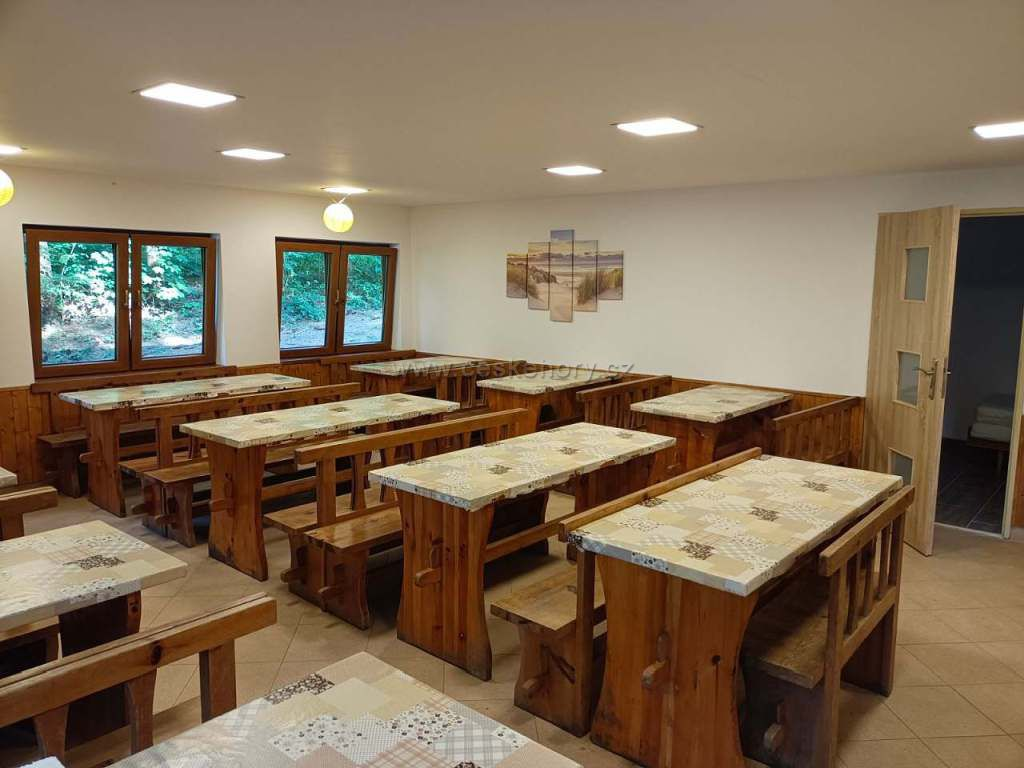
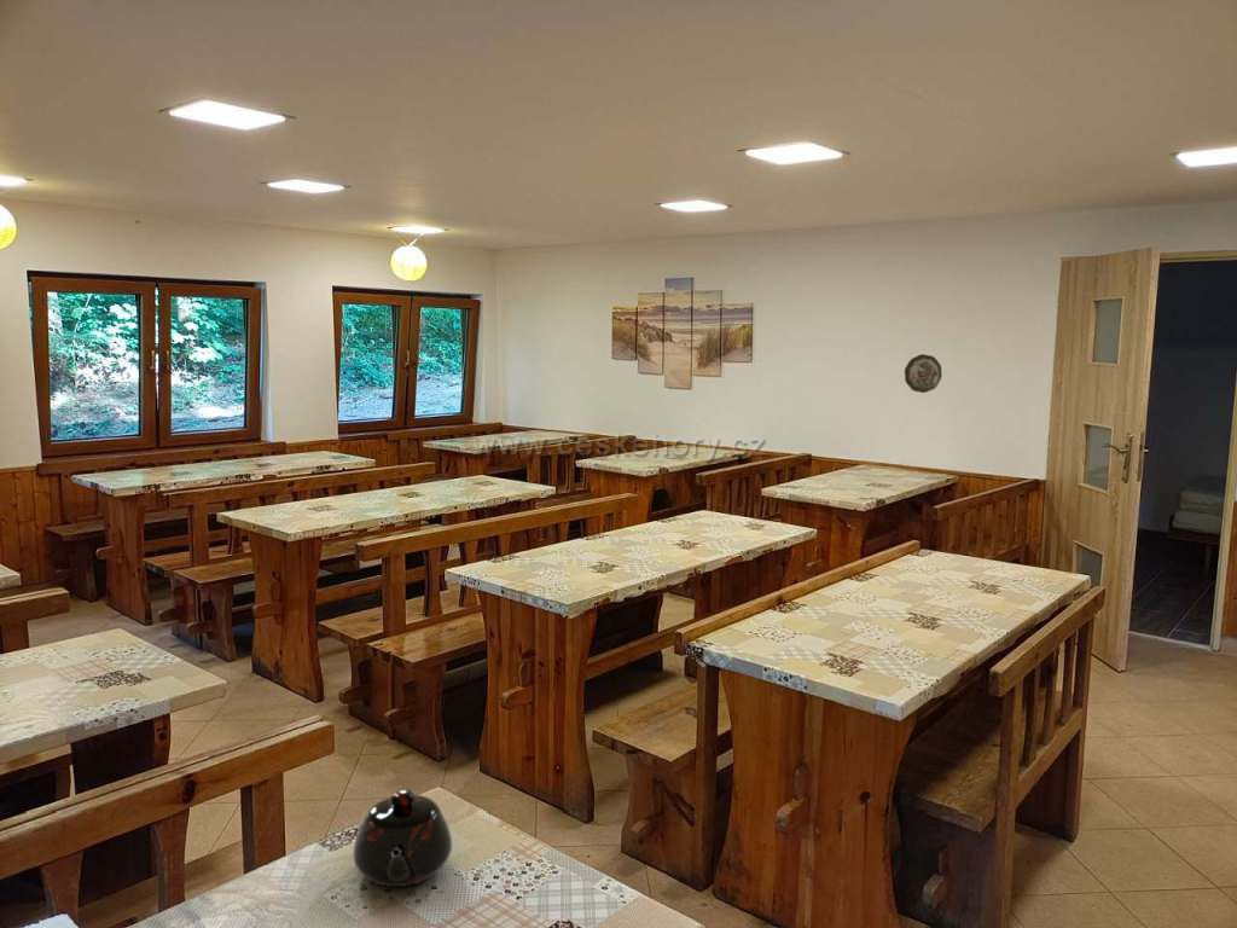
+ decorative plate (923, 373)
+ teapot (402, 834)
